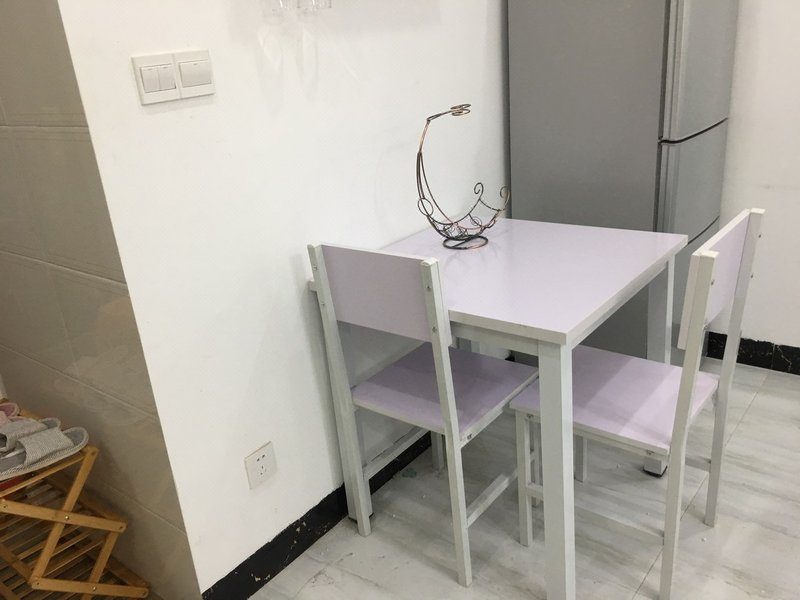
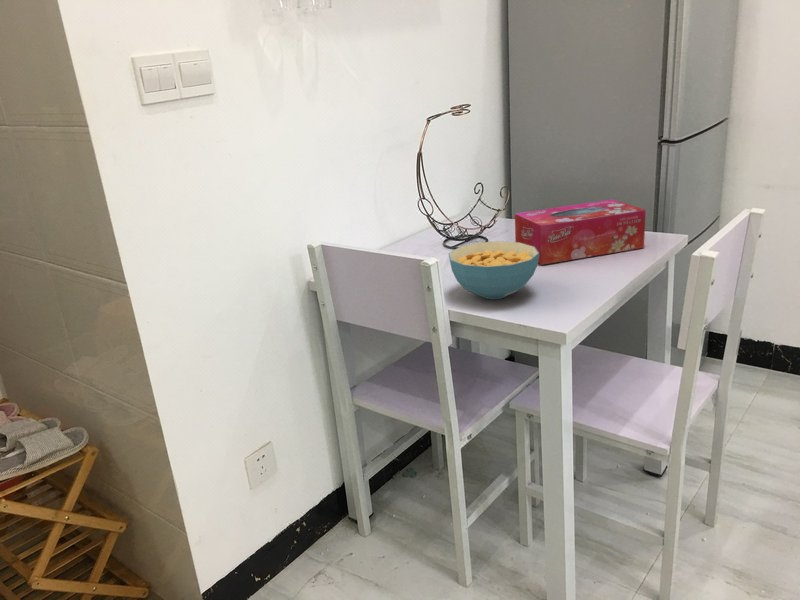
+ tissue box (578, 230)
+ cereal bowl (493, 274)
